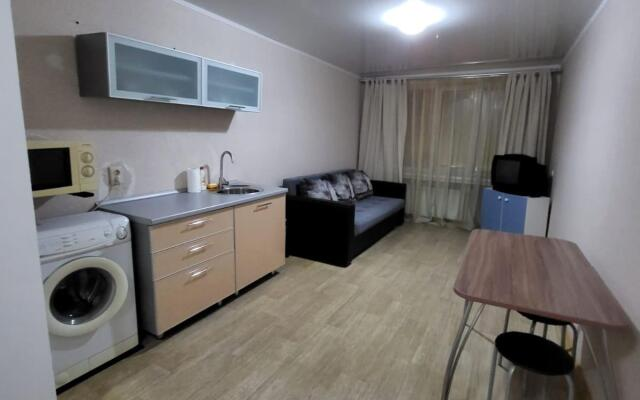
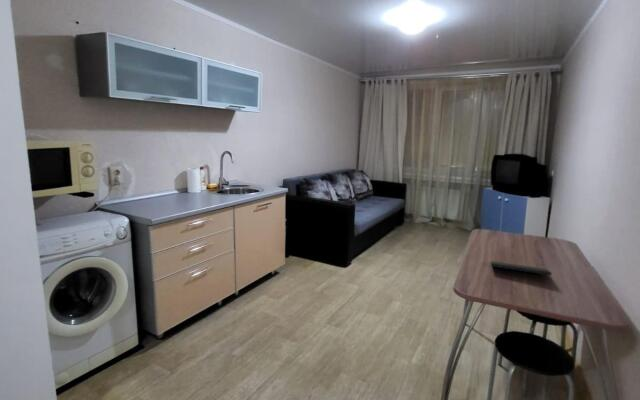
+ notepad (519, 267)
